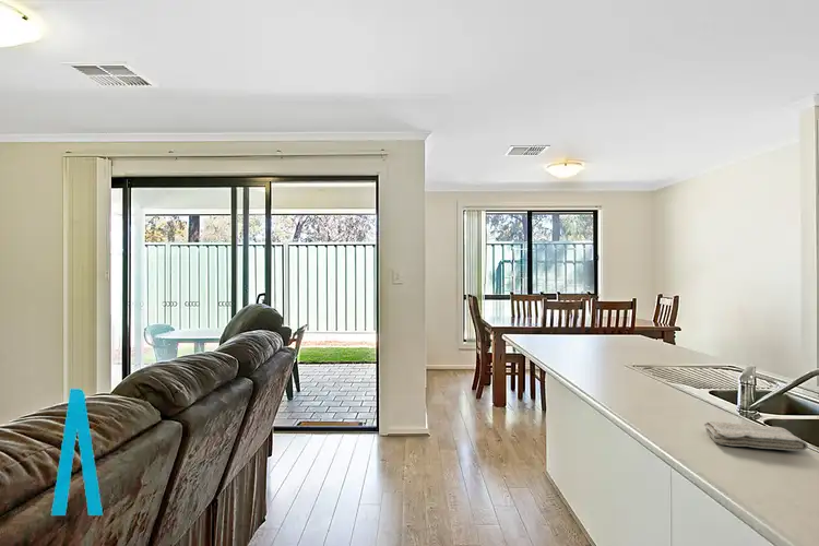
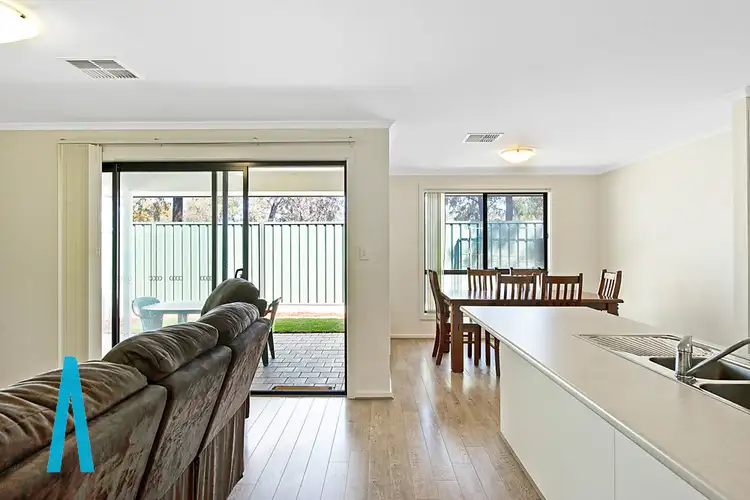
- washcloth (751, 435)
